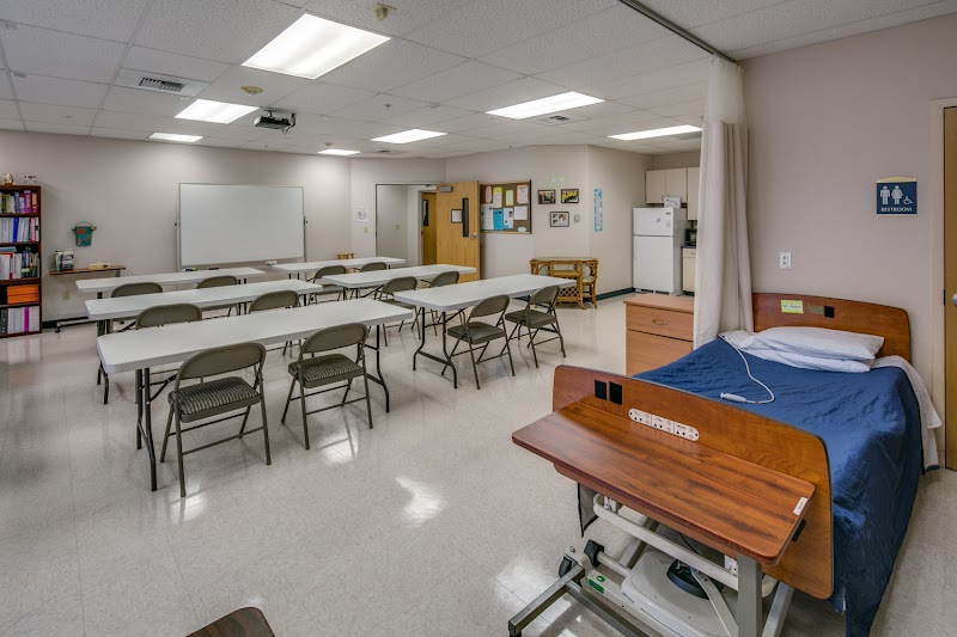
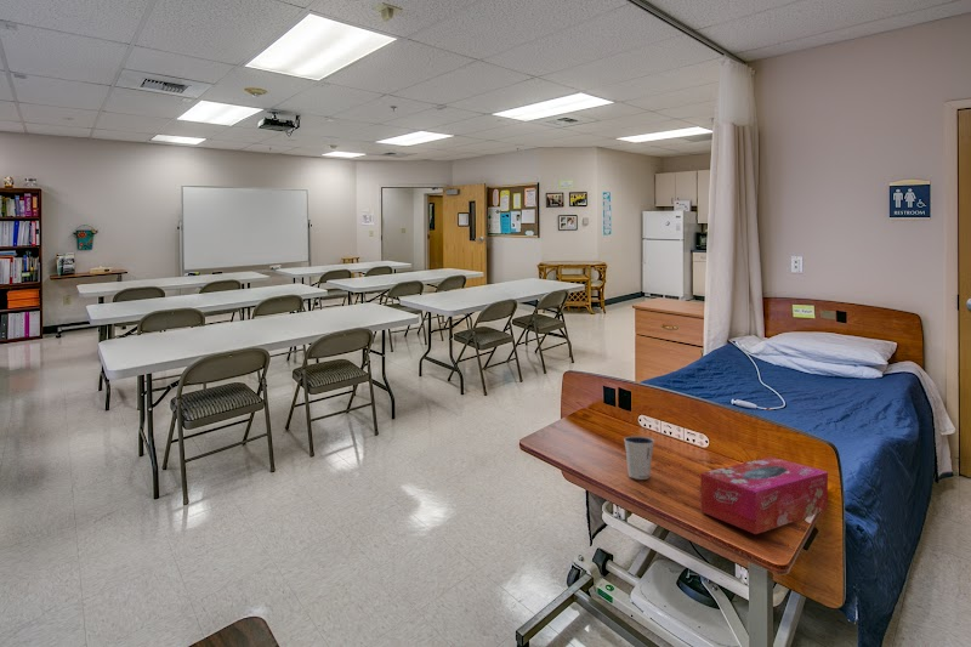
+ dixie cup (638, 458)
+ tissue box (763, 492)
